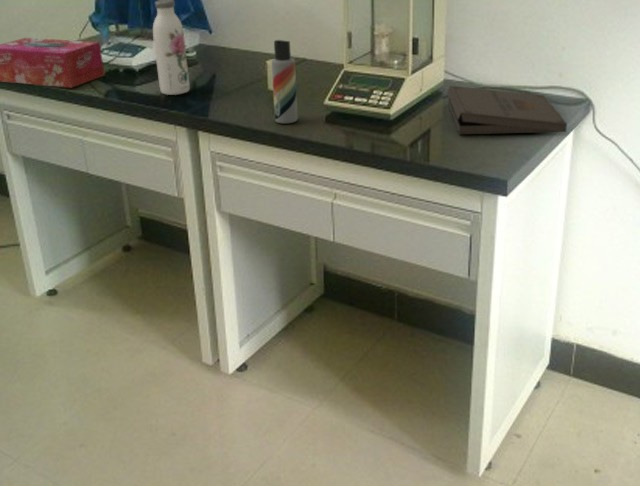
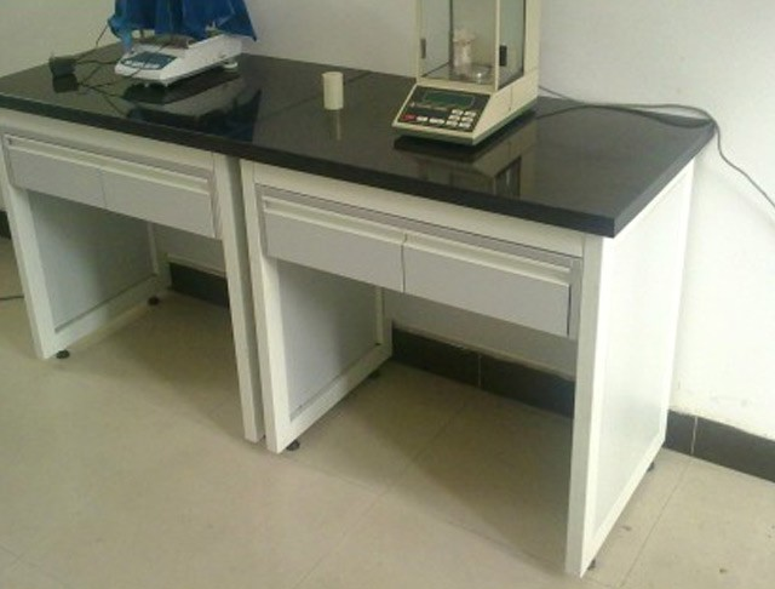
- tissue box (47, 61)
- water bottle (169, 46)
- pizza box (503, 107)
- lotion bottle (284, 80)
